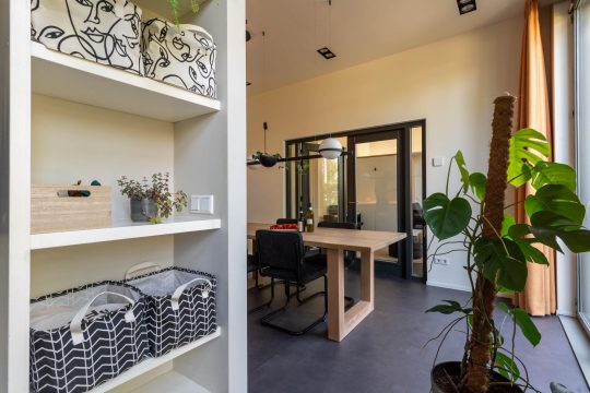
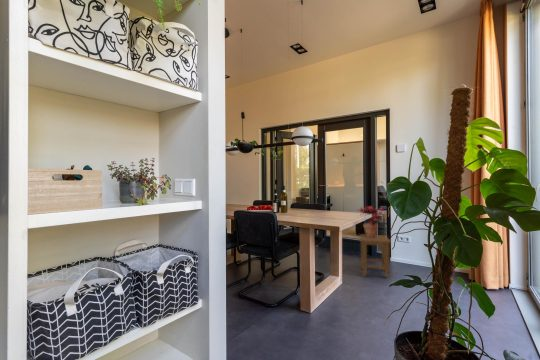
+ stool (374, 259)
+ potted plant (373, 221)
